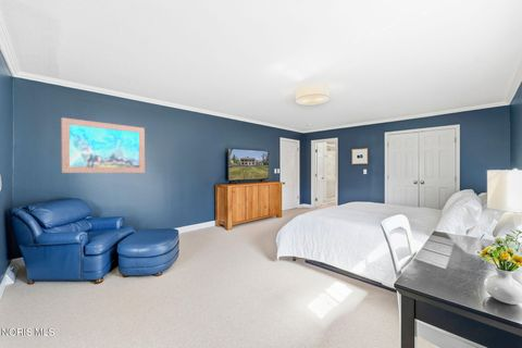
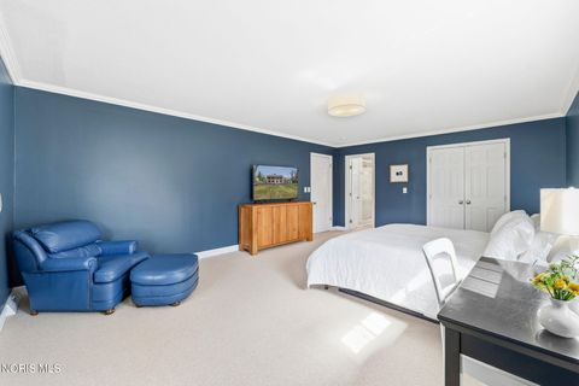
- wall art (107, 148)
